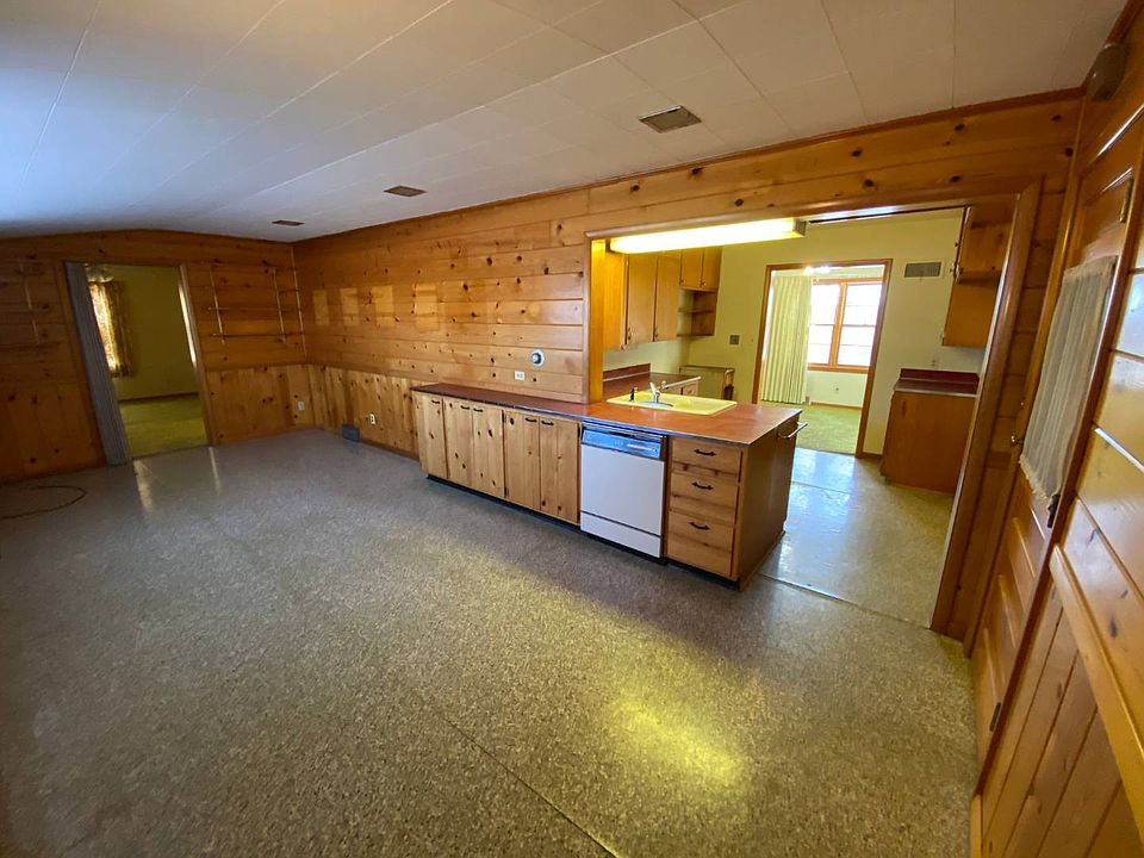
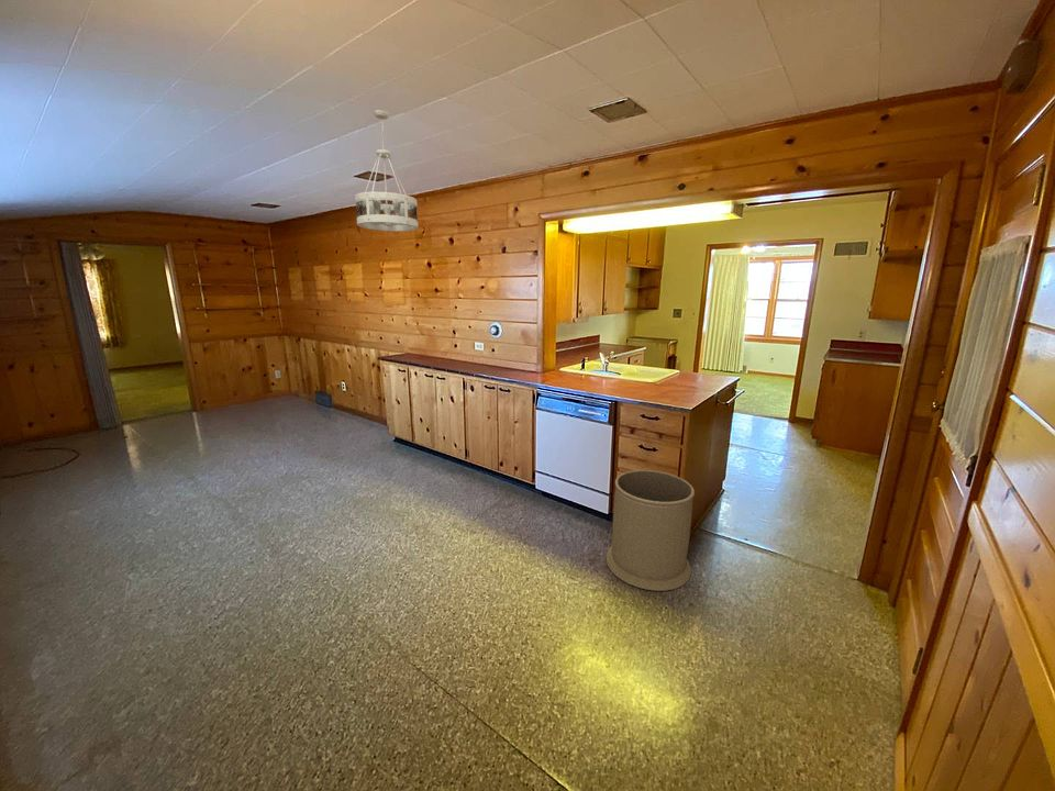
+ trash can (649, 525)
+ ceiling light fixture (385, 171)
